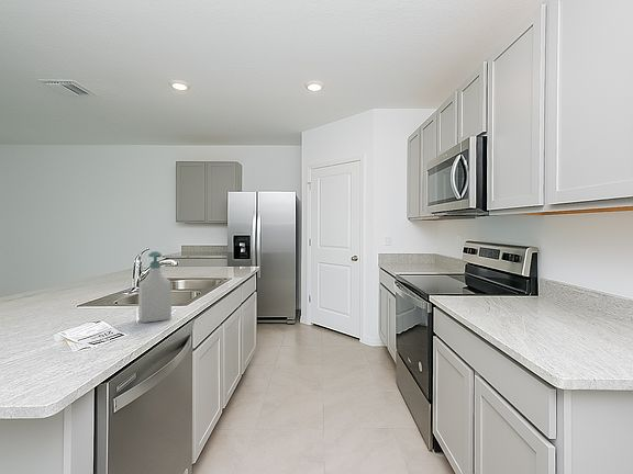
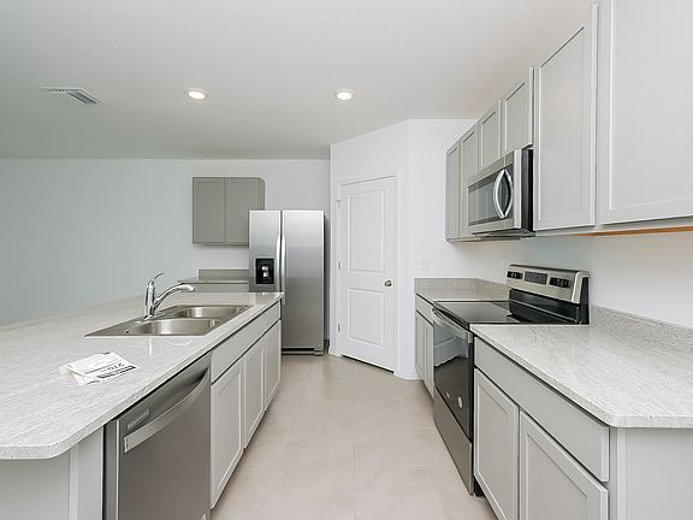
- soap bottle (155, 285)
